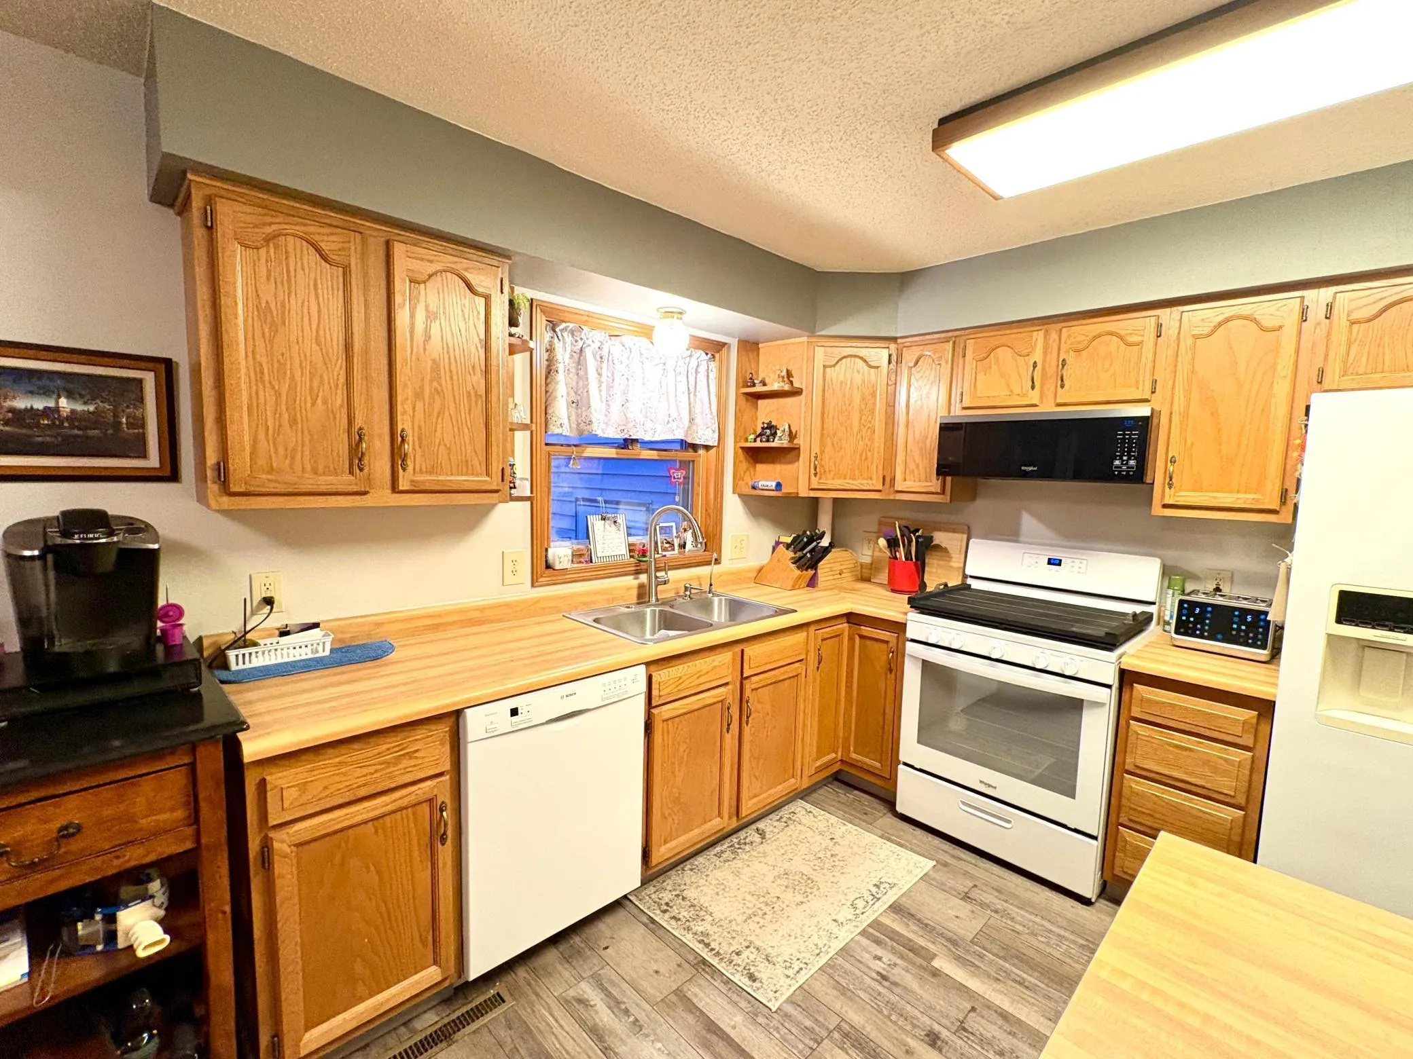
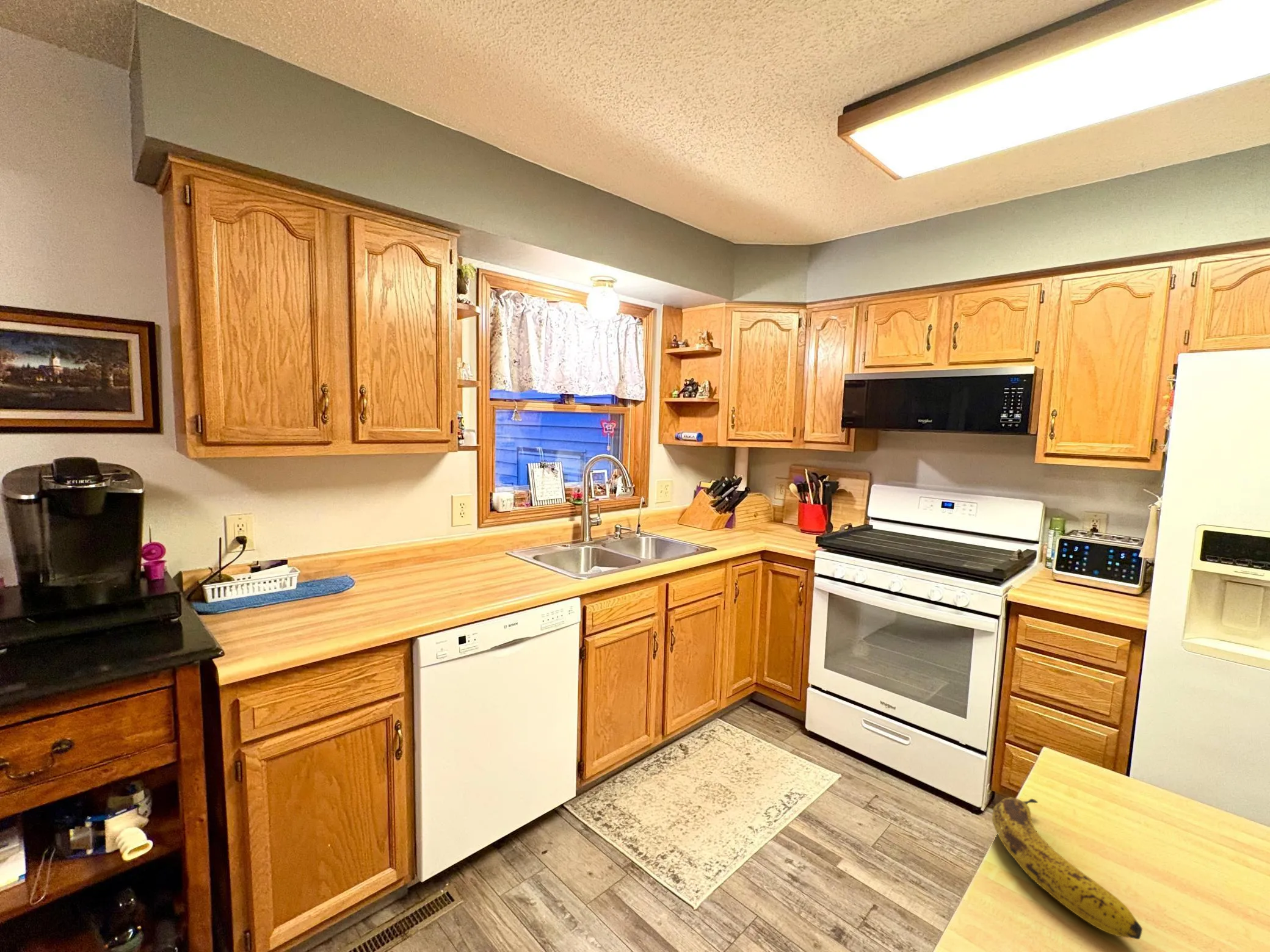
+ fruit (1064, 858)
